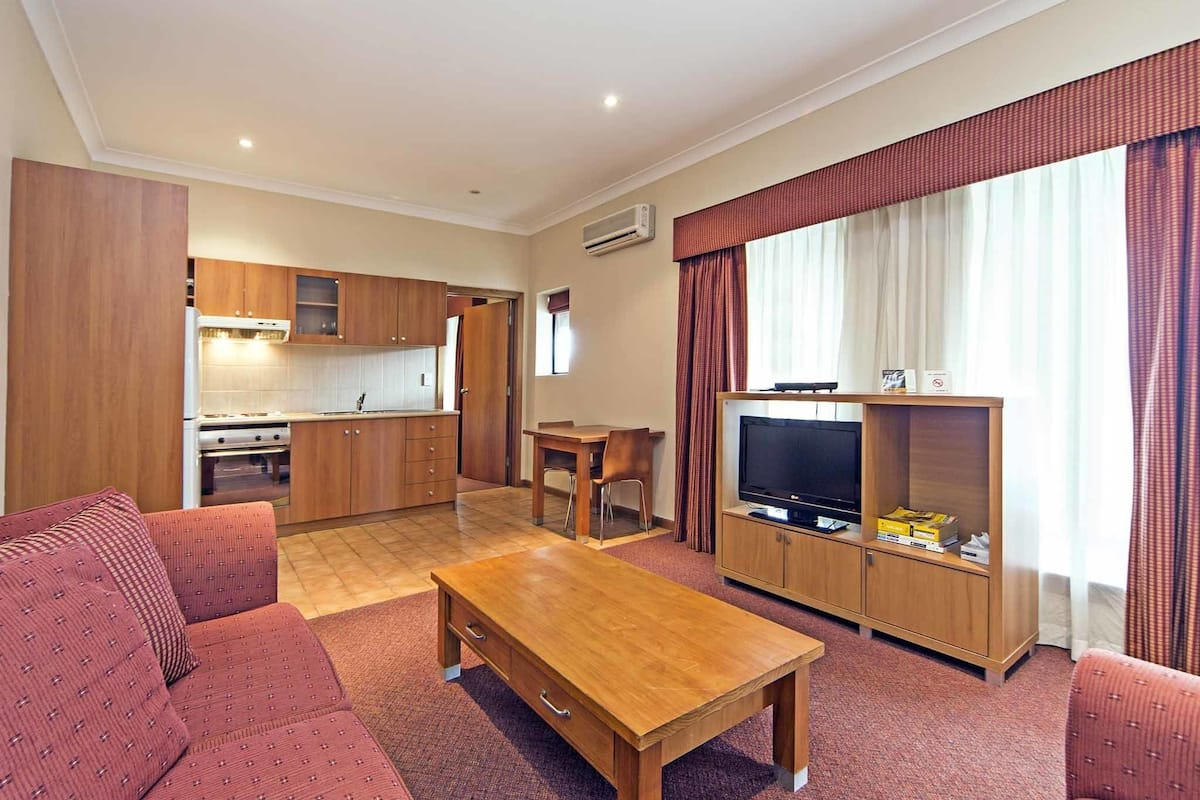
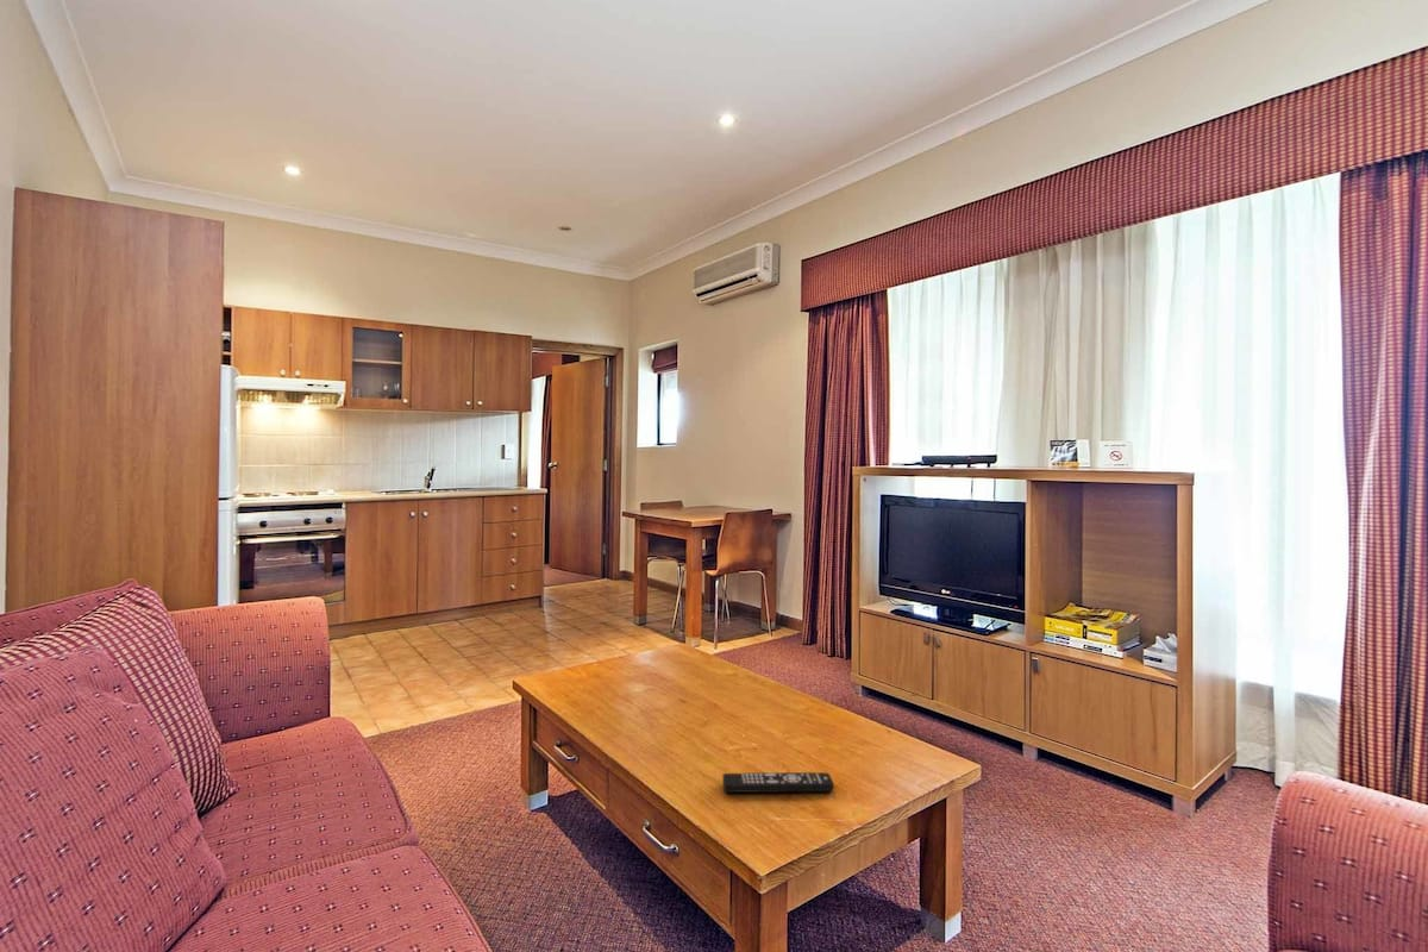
+ remote control (777, 783)
